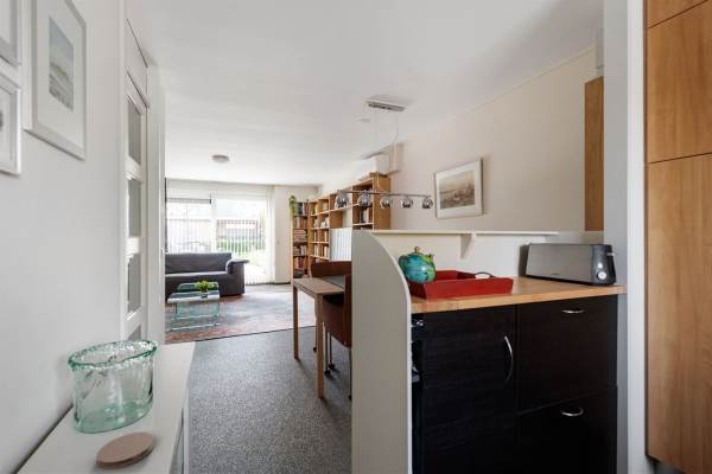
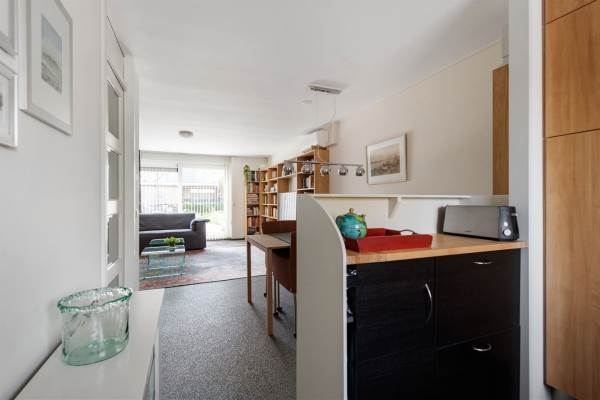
- coaster (126, 449)
